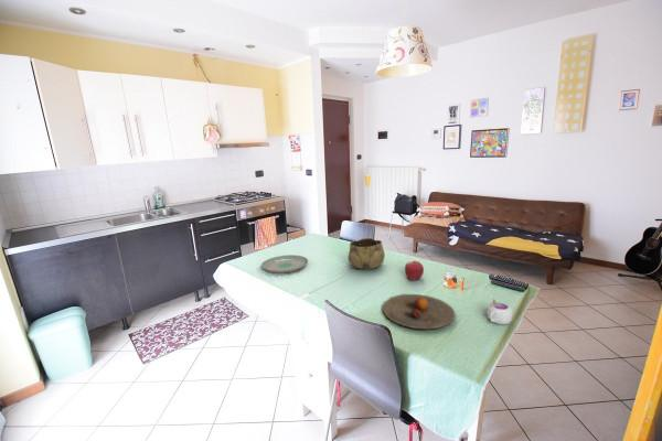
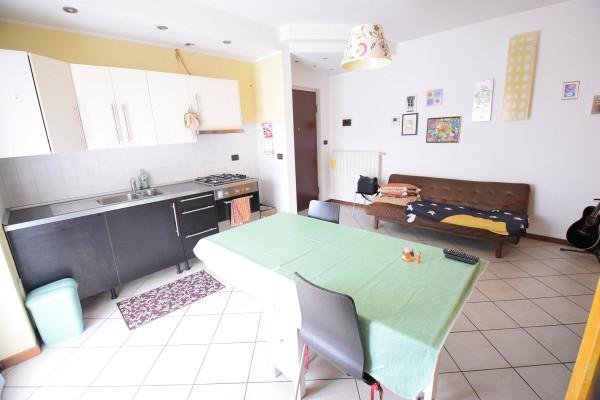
- plate (285, 263)
- apple (414, 270)
- decorative bowl (366, 255)
- plate (417, 306)
- mug (498, 309)
